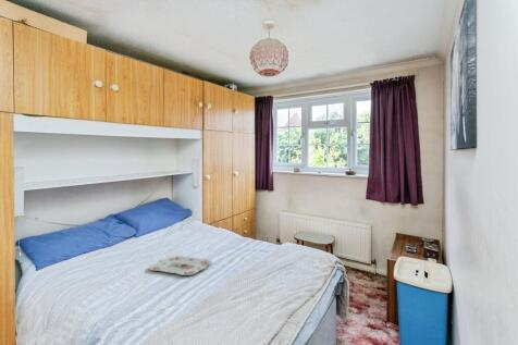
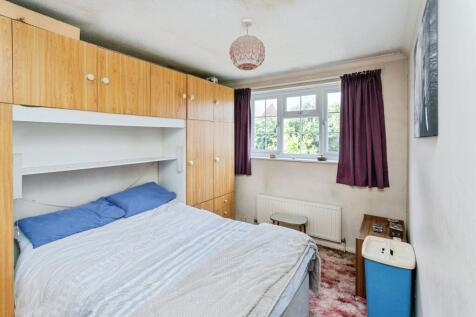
- serving tray (181, 264)
